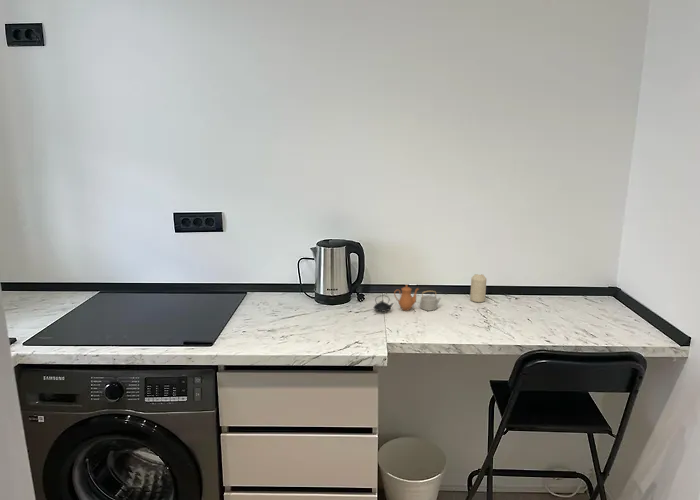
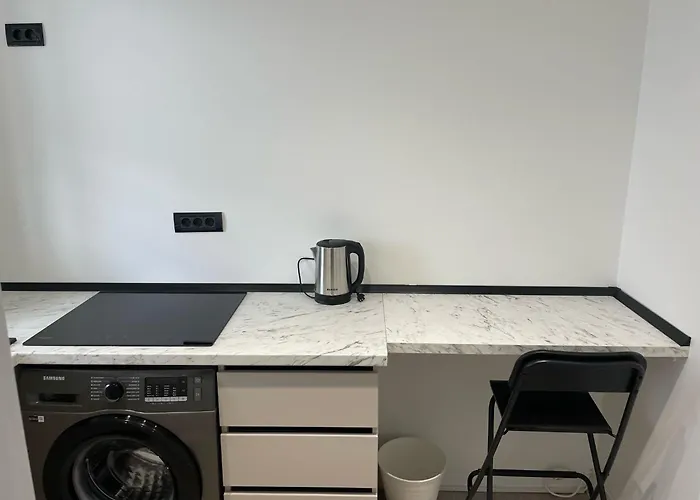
- candle (478, 287)
- teapot (407, 296)
